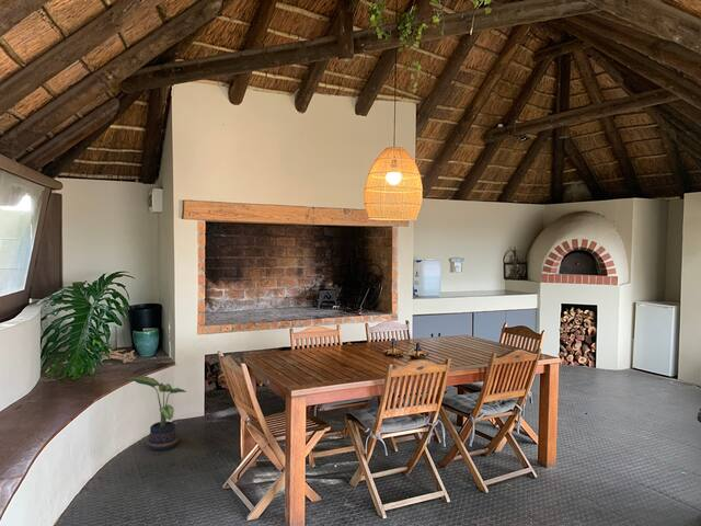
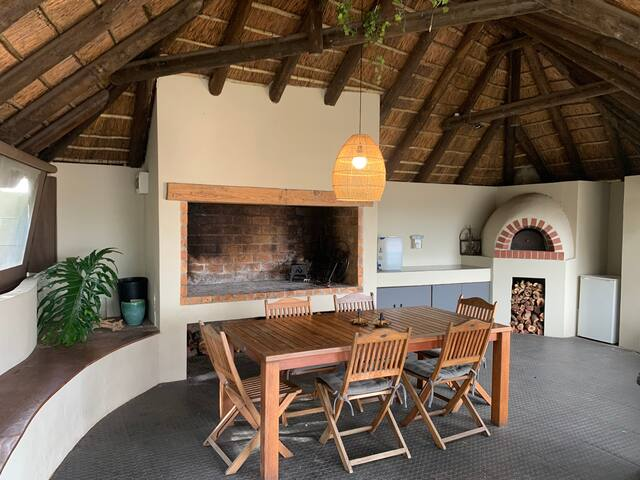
- potted plant (161, 408)
